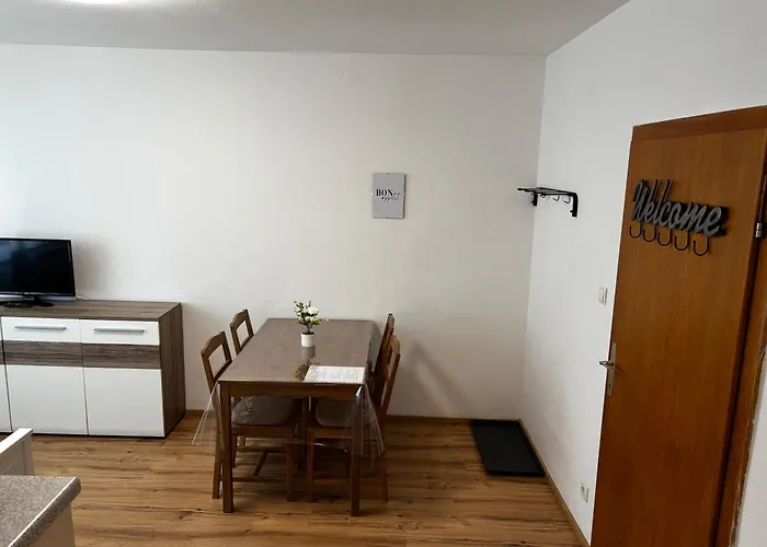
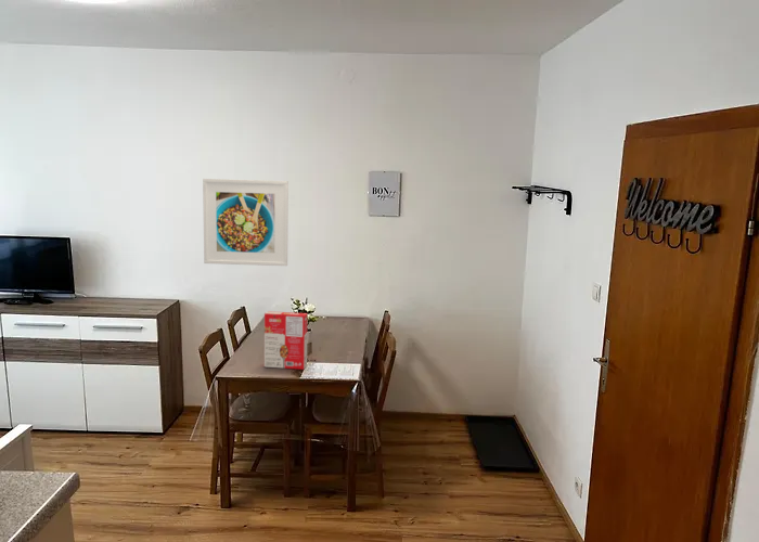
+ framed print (245, 222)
+ cereal box (285, 339)
